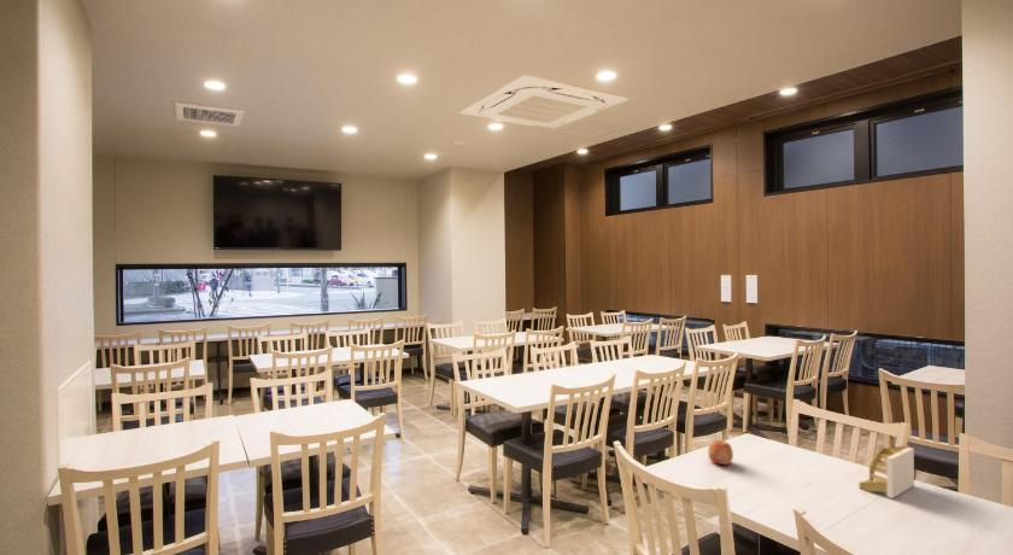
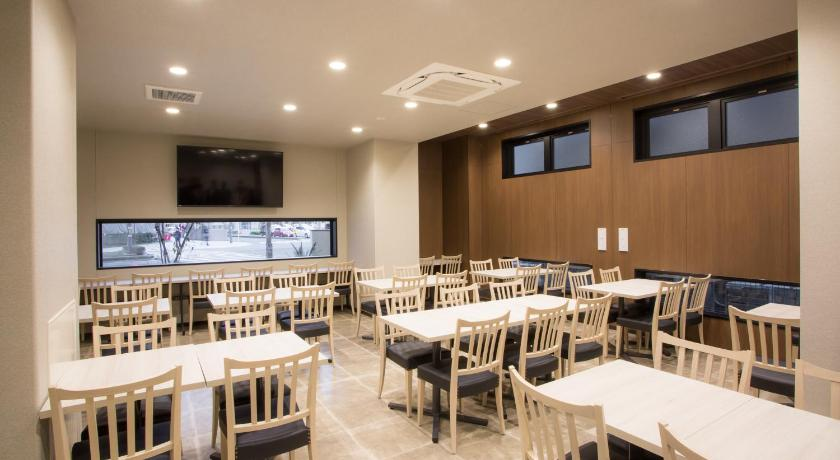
- napkin holder (886, 467)
- apple (720, 451)
